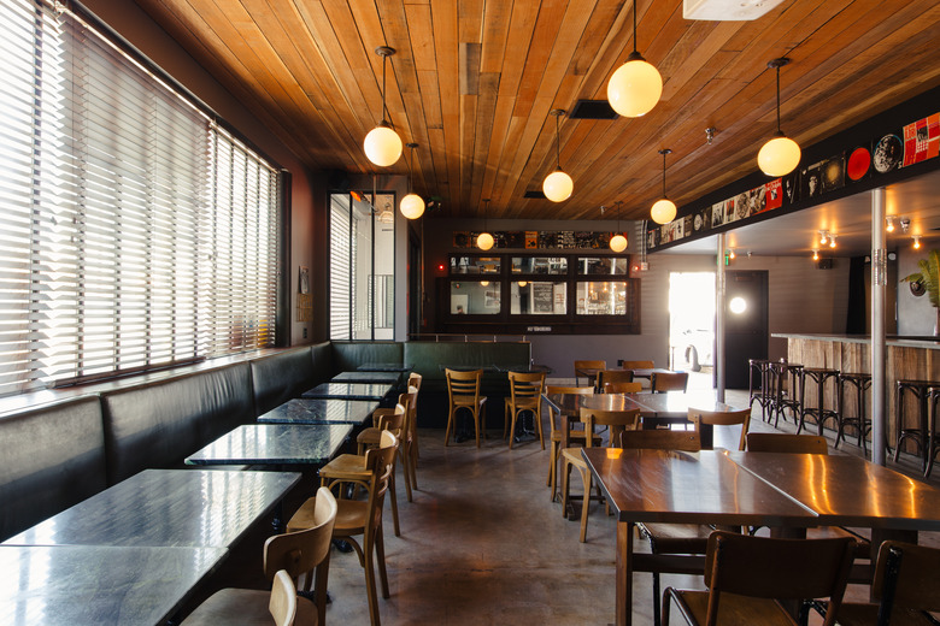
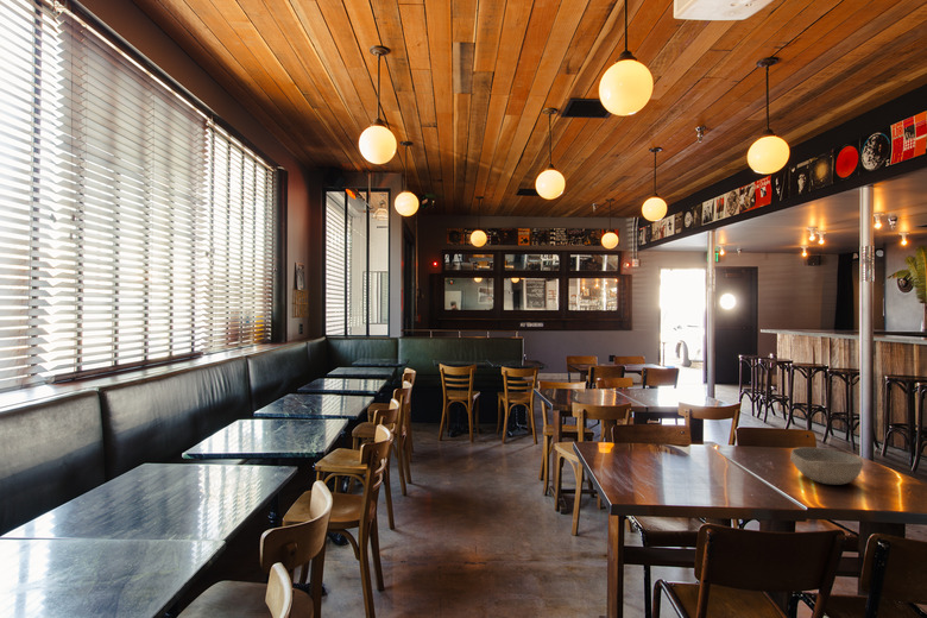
+ bowl (825, 467)
